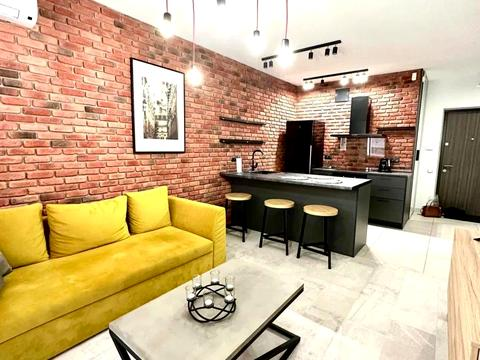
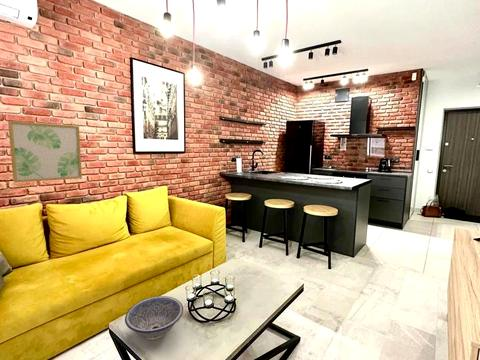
+ wall art (48, 152)
+ decorative bowl (155, 321)
